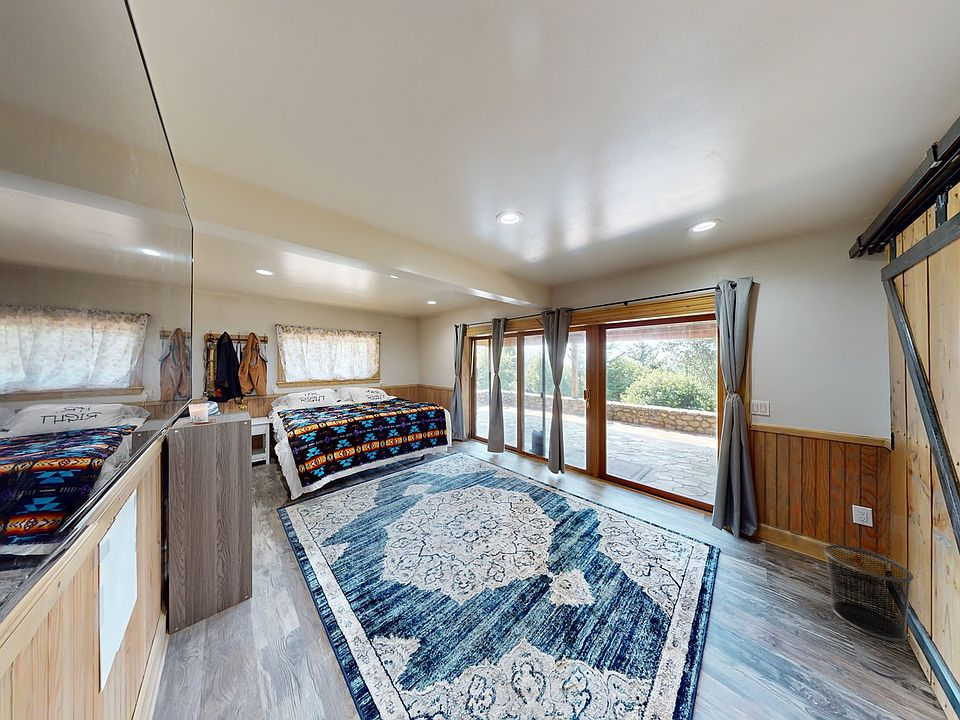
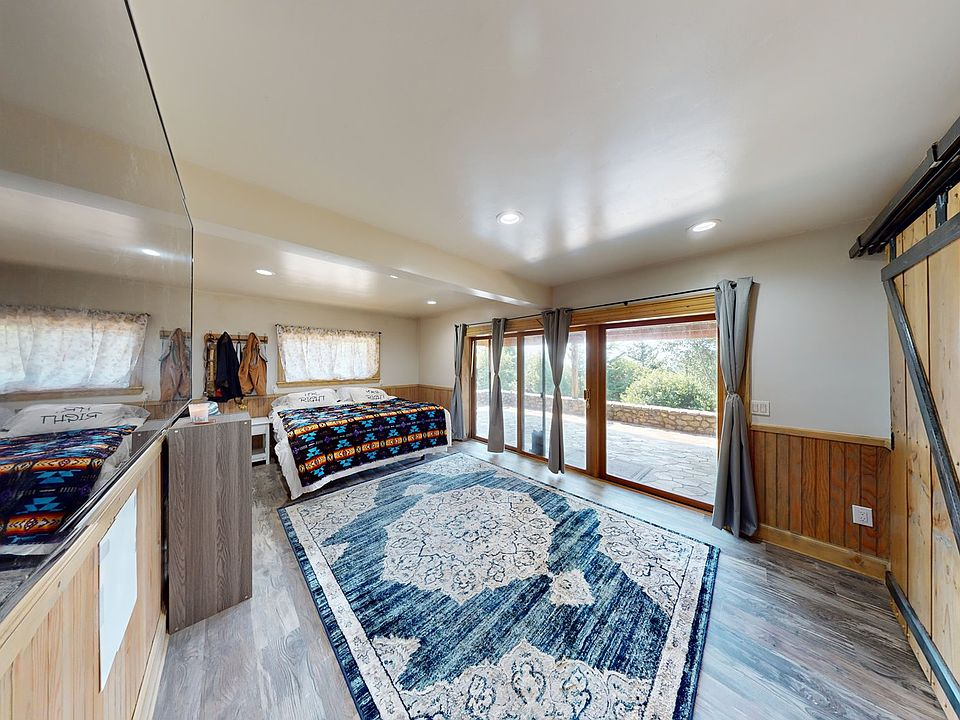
- waste bin (865, 590)
